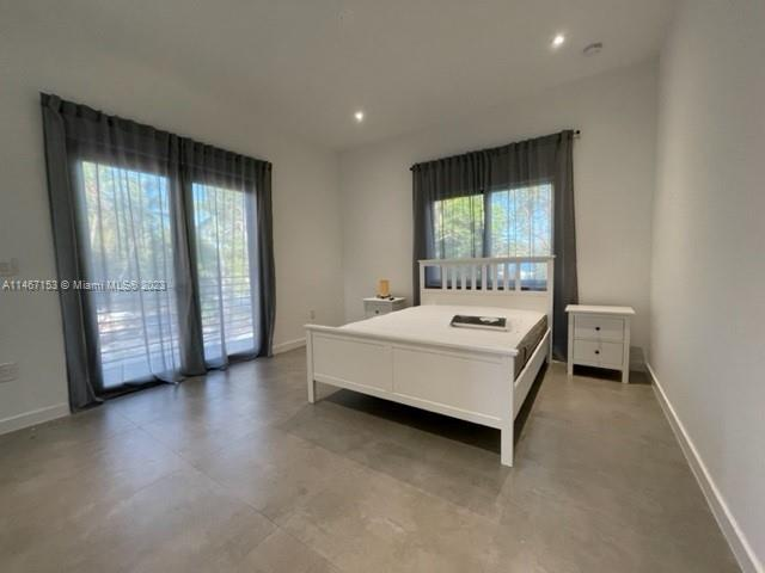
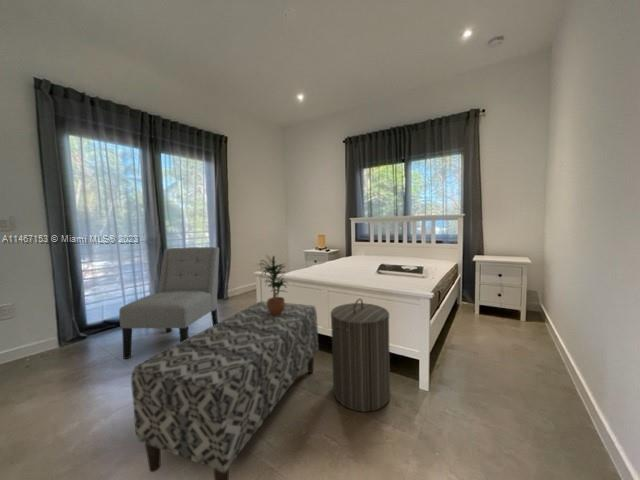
+ chair (176, 296)
+ laundry hamper (360, 345)
+ potted plant (273, 283)
+ bench (249, 368)
